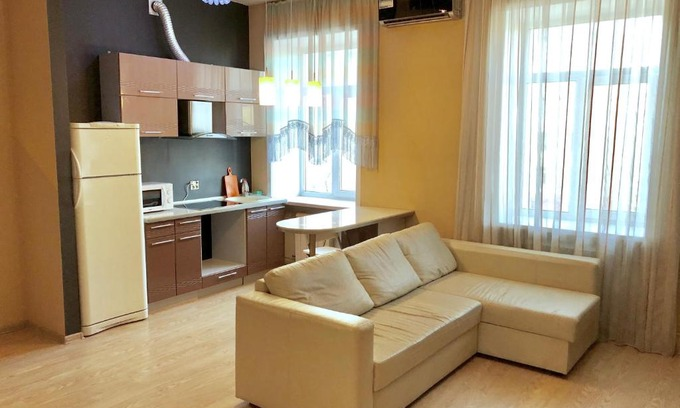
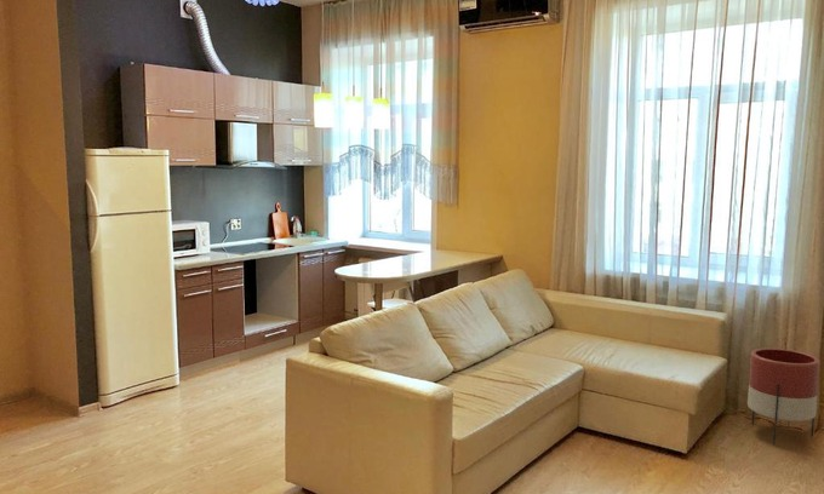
+ planter (782, 395)
